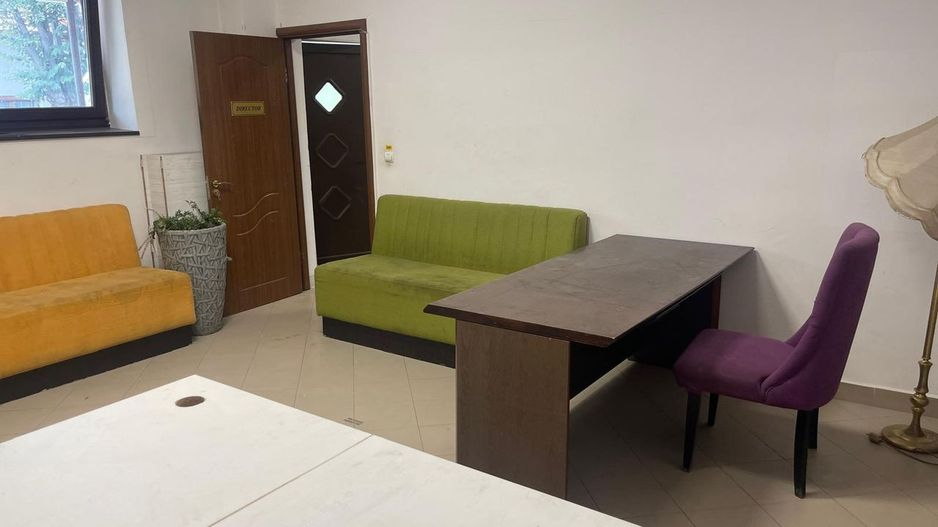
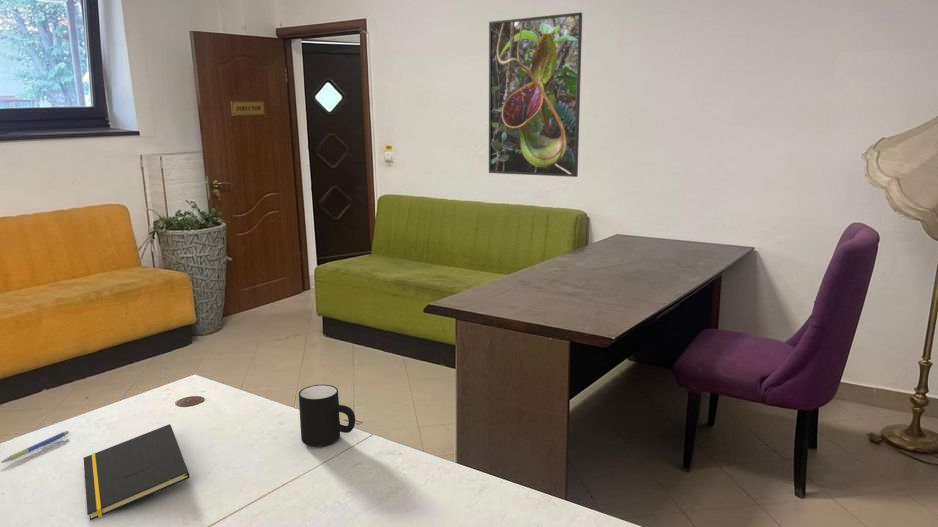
+ mug (328, 416)
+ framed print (532, 97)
+ pen (35, 446)
+ notepad (134, 467)
